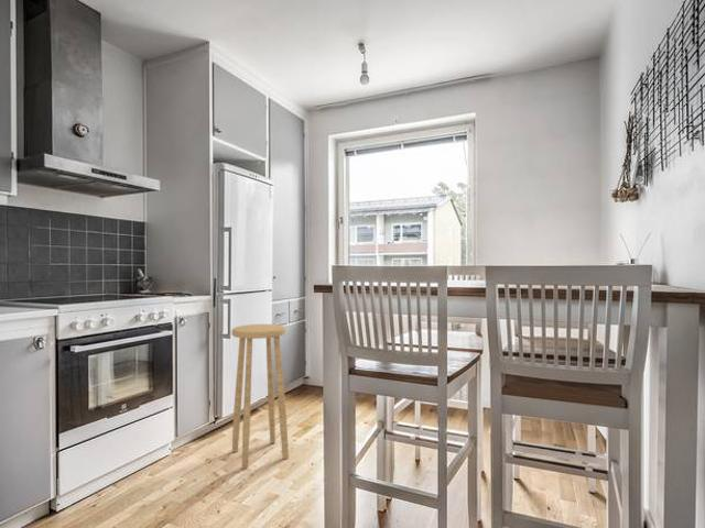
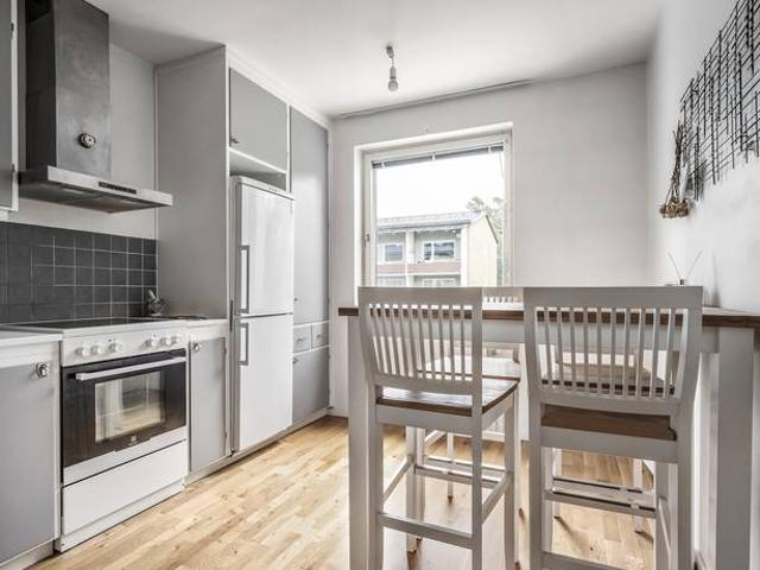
- stool (250, 391)
